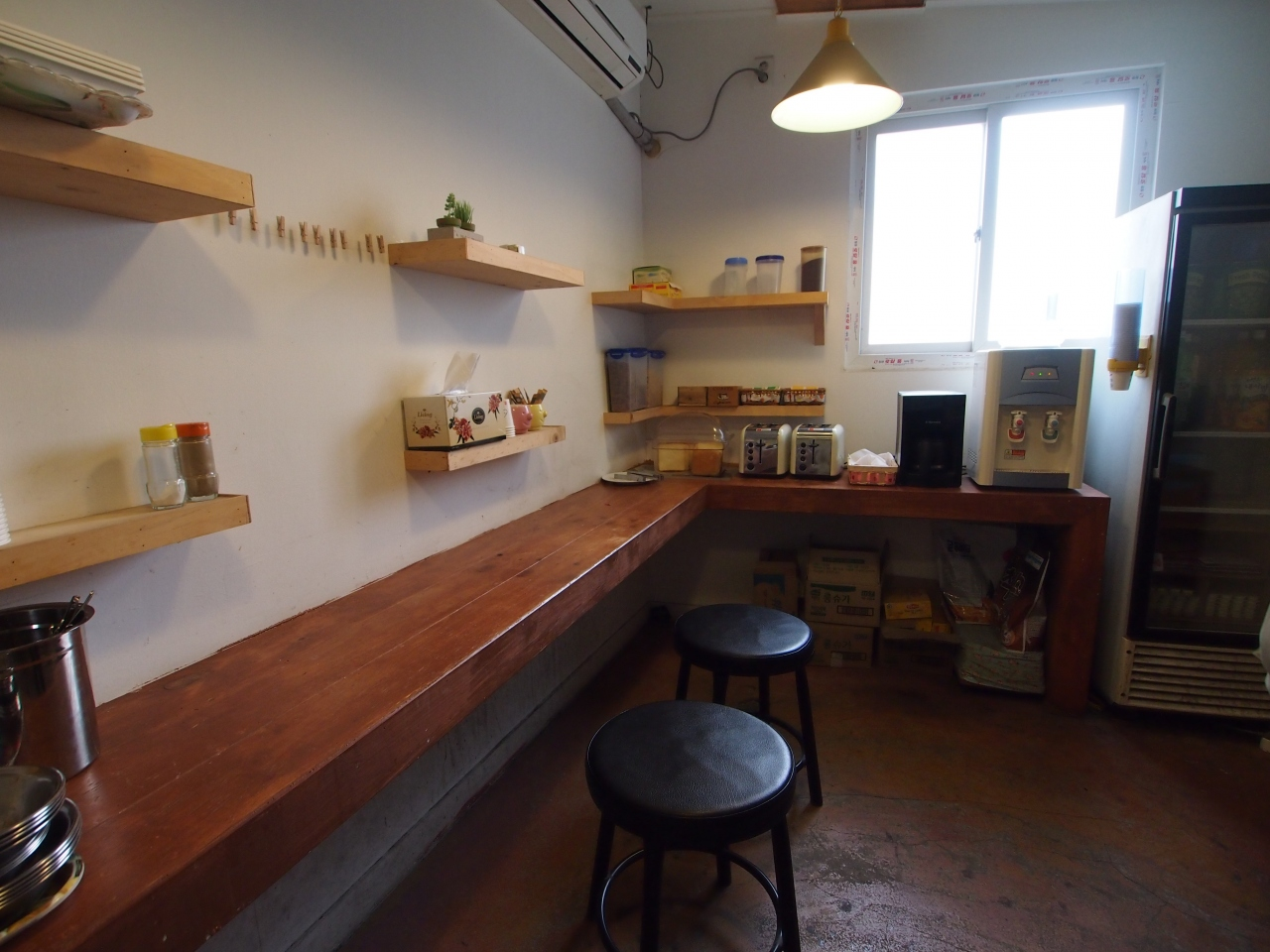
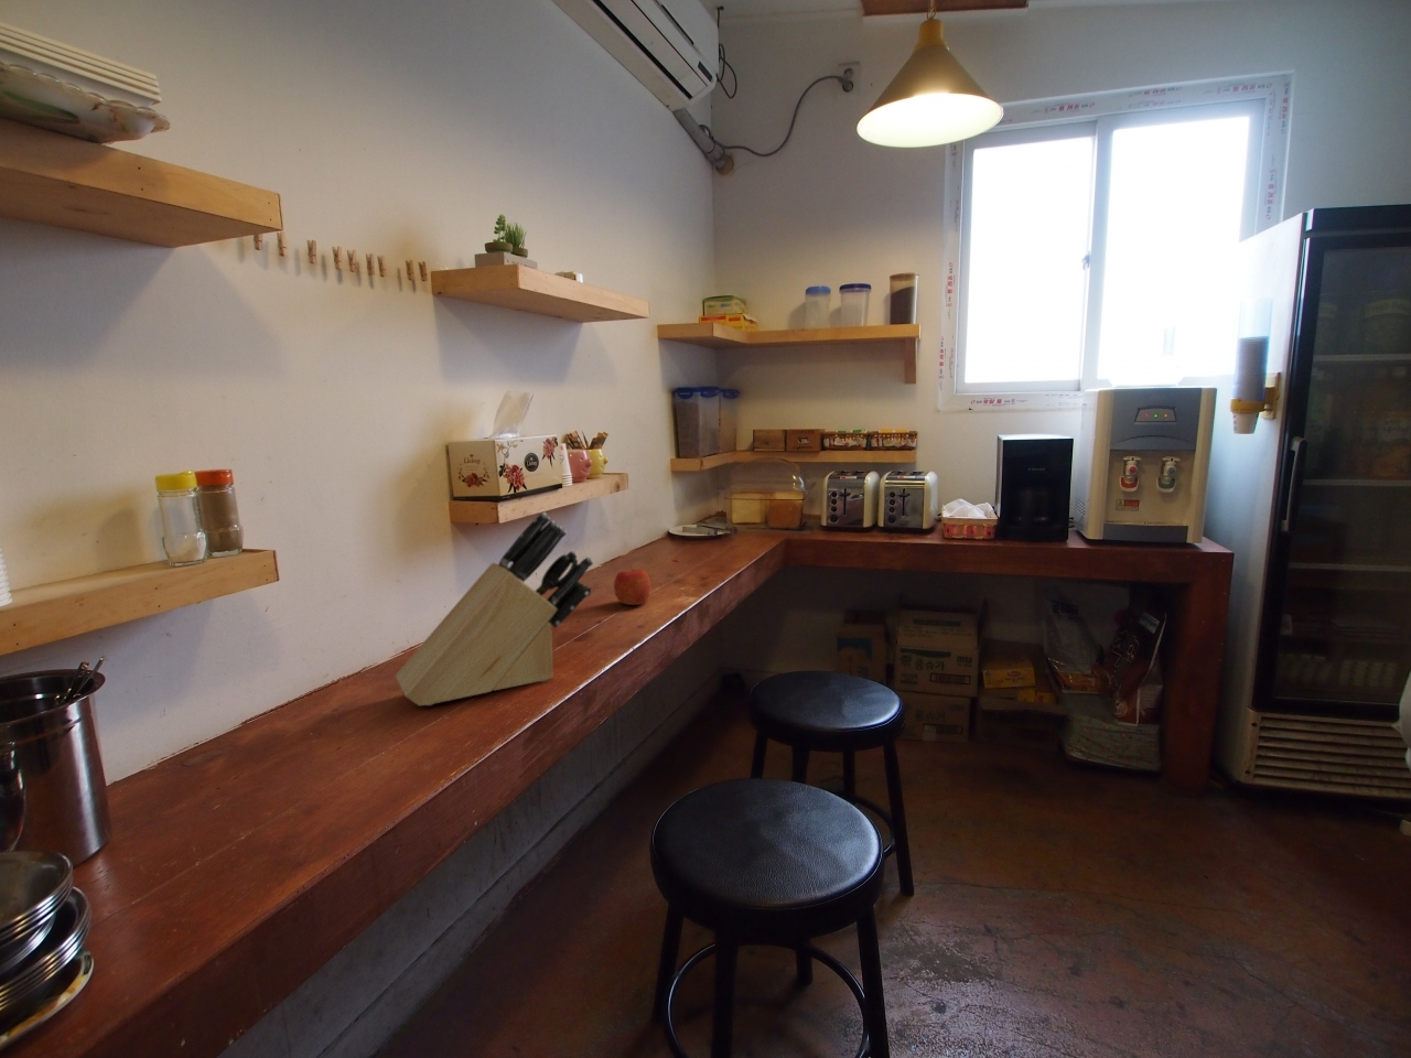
+ knife block (496, 600)
+ apple (632, 585)
